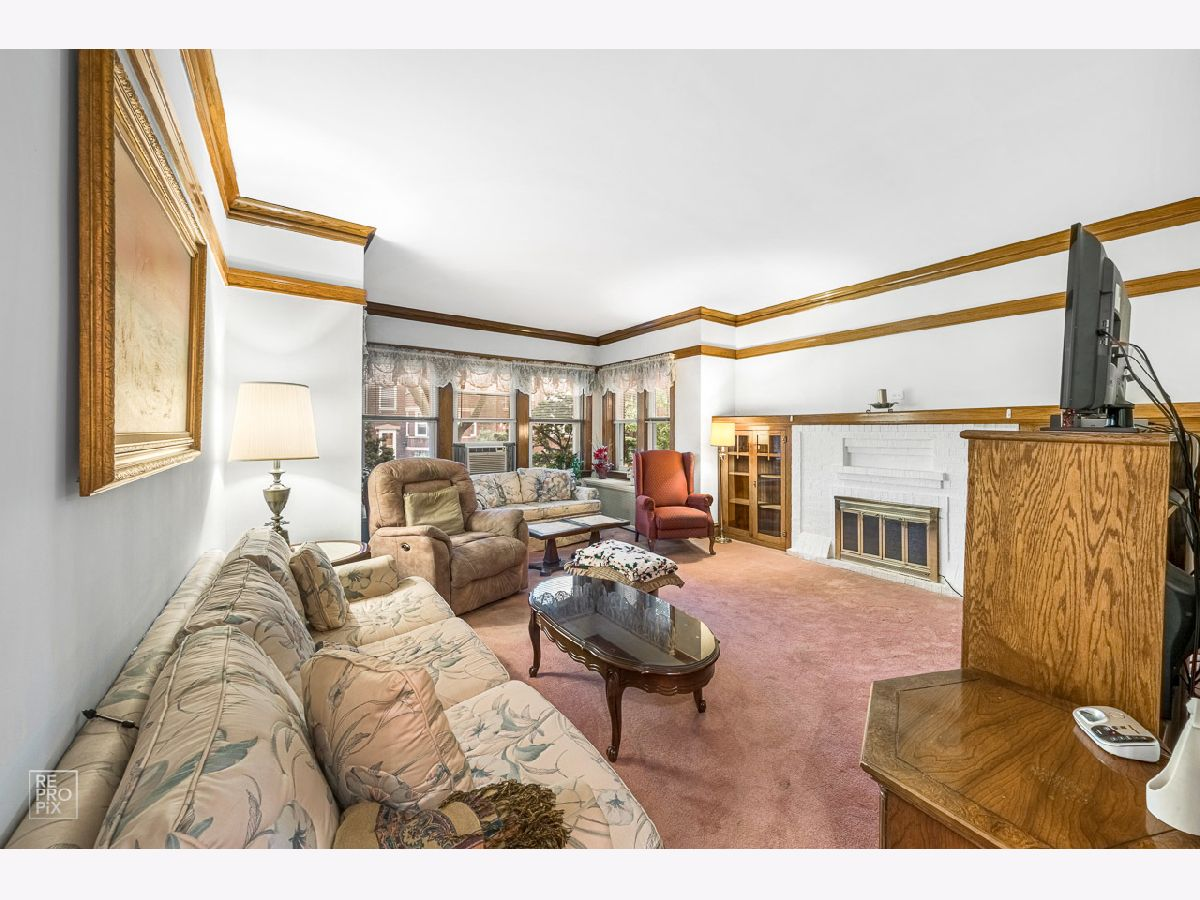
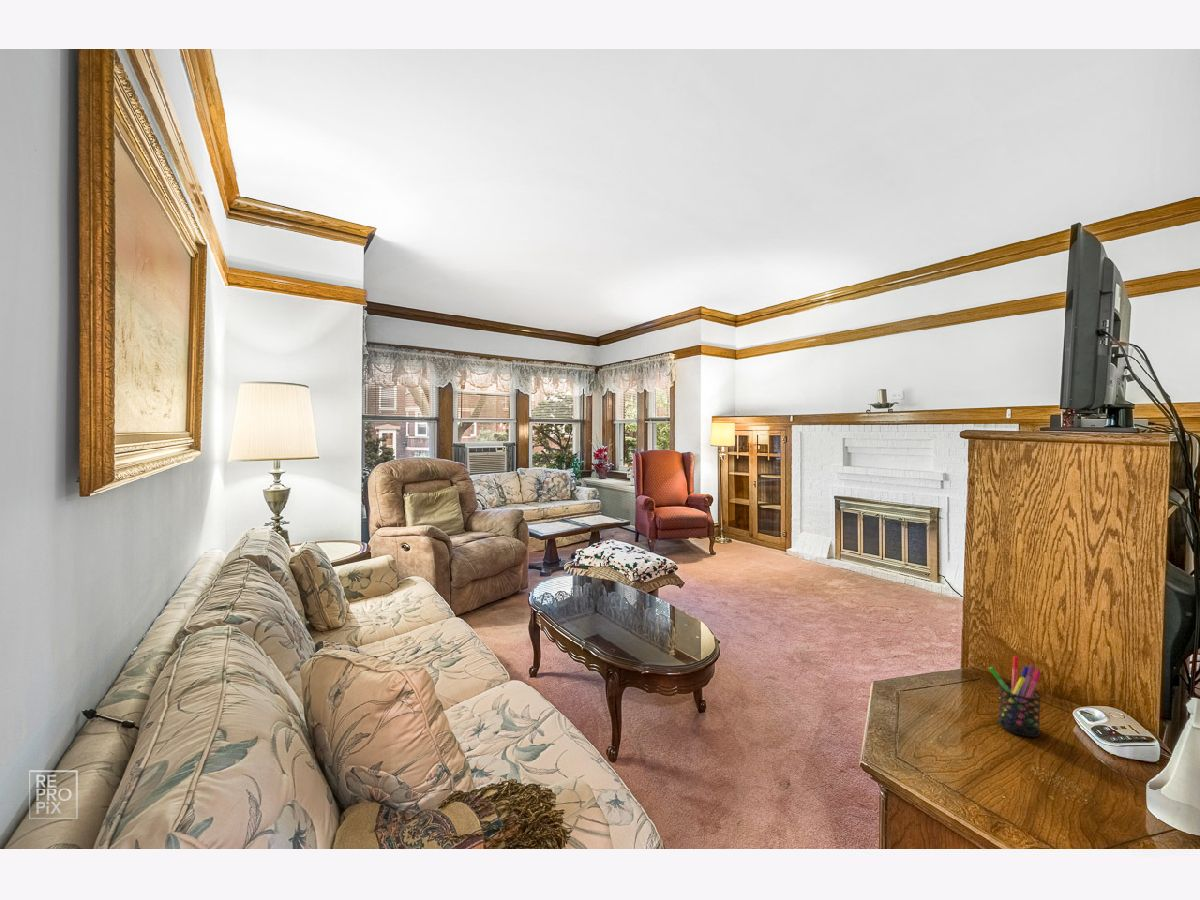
+ pen holder (1014, 693)
